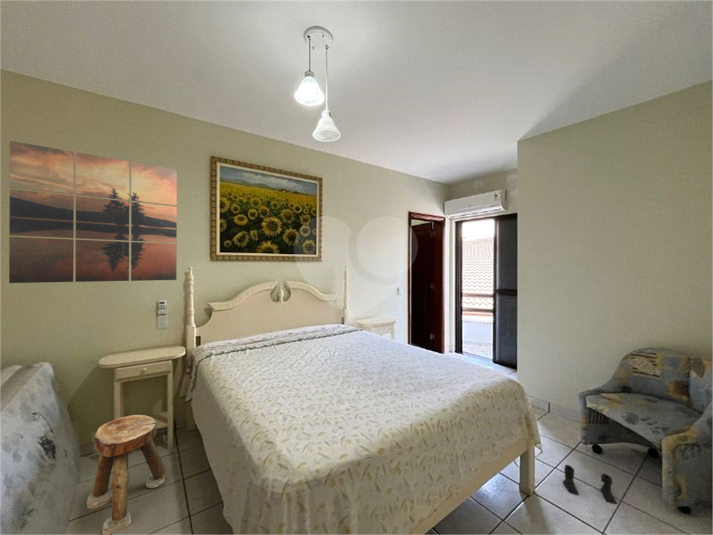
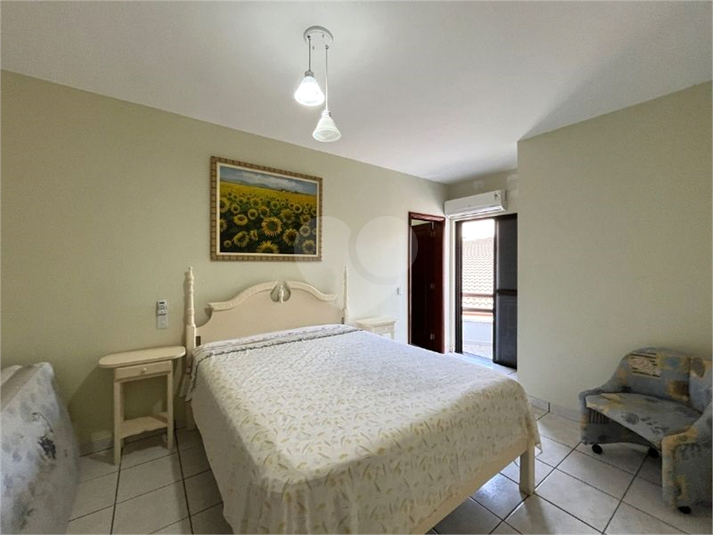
- wall art (103, 219)
- stool (127, 464)
- boots (601, 480)
